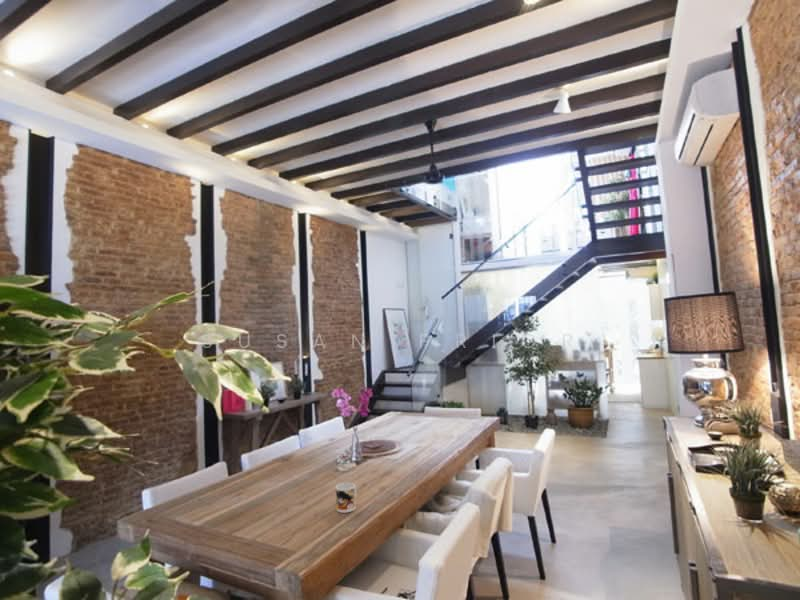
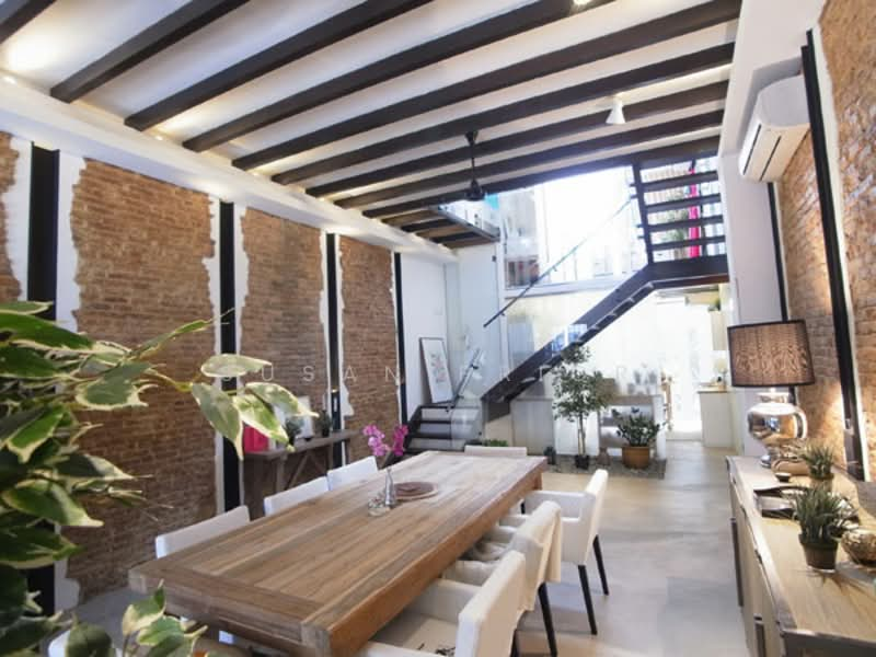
- mug (348, 495)
